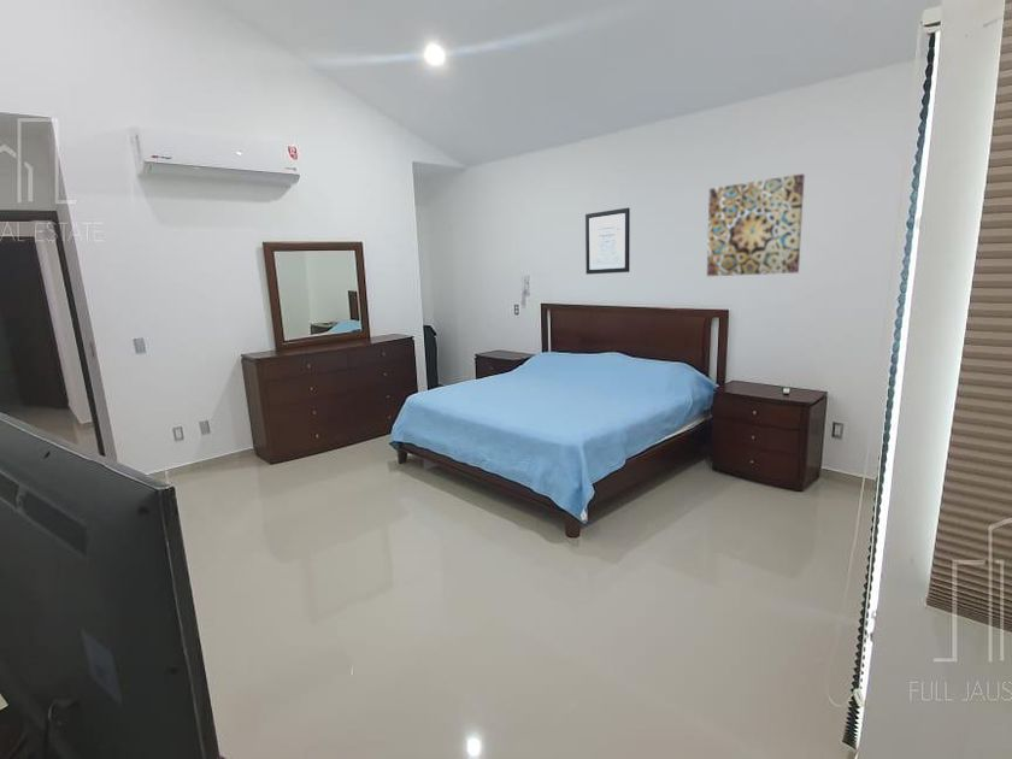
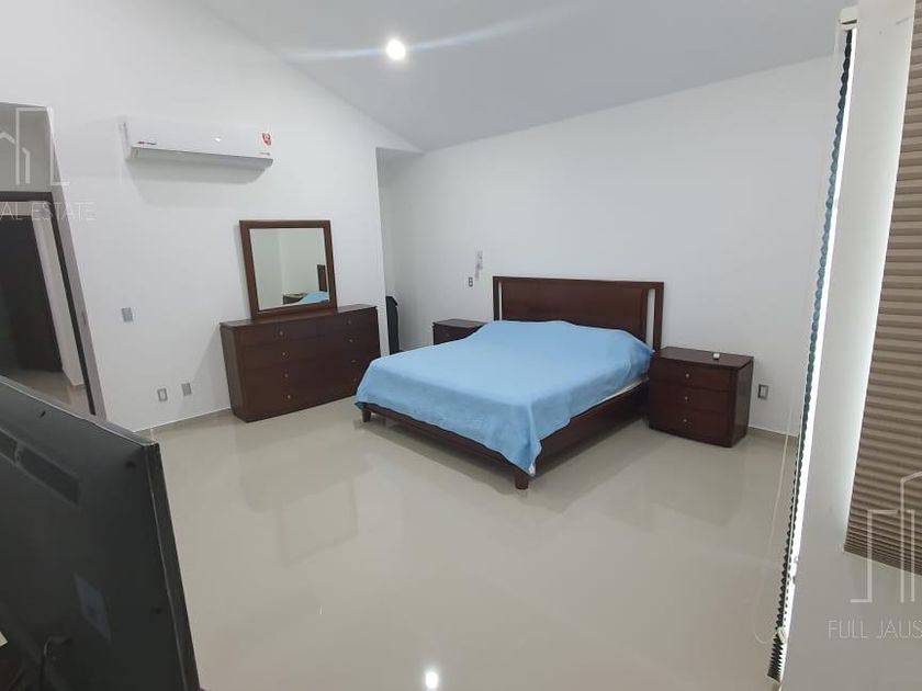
- wall art (752, 229)
- wall art (606, 242)
